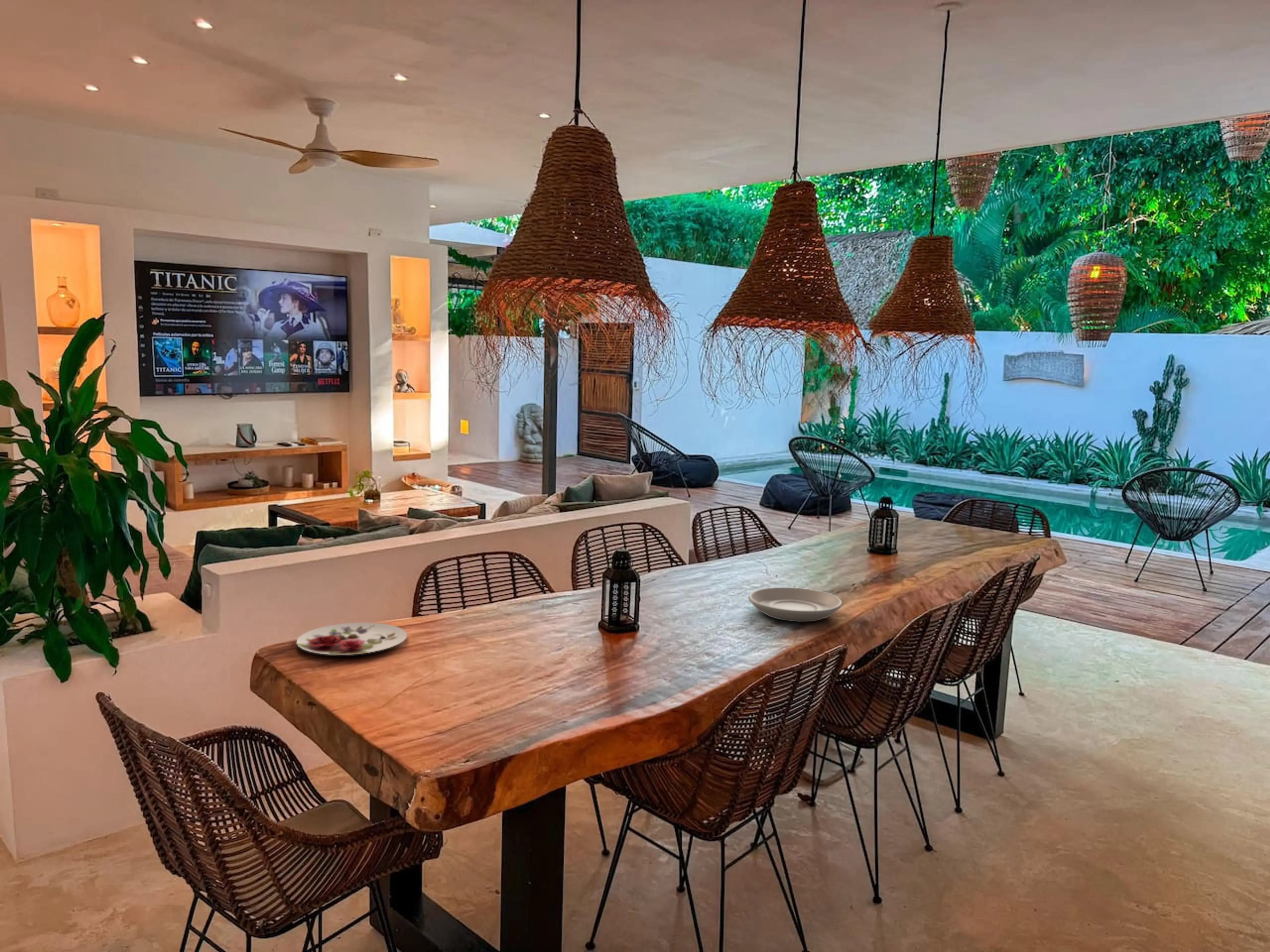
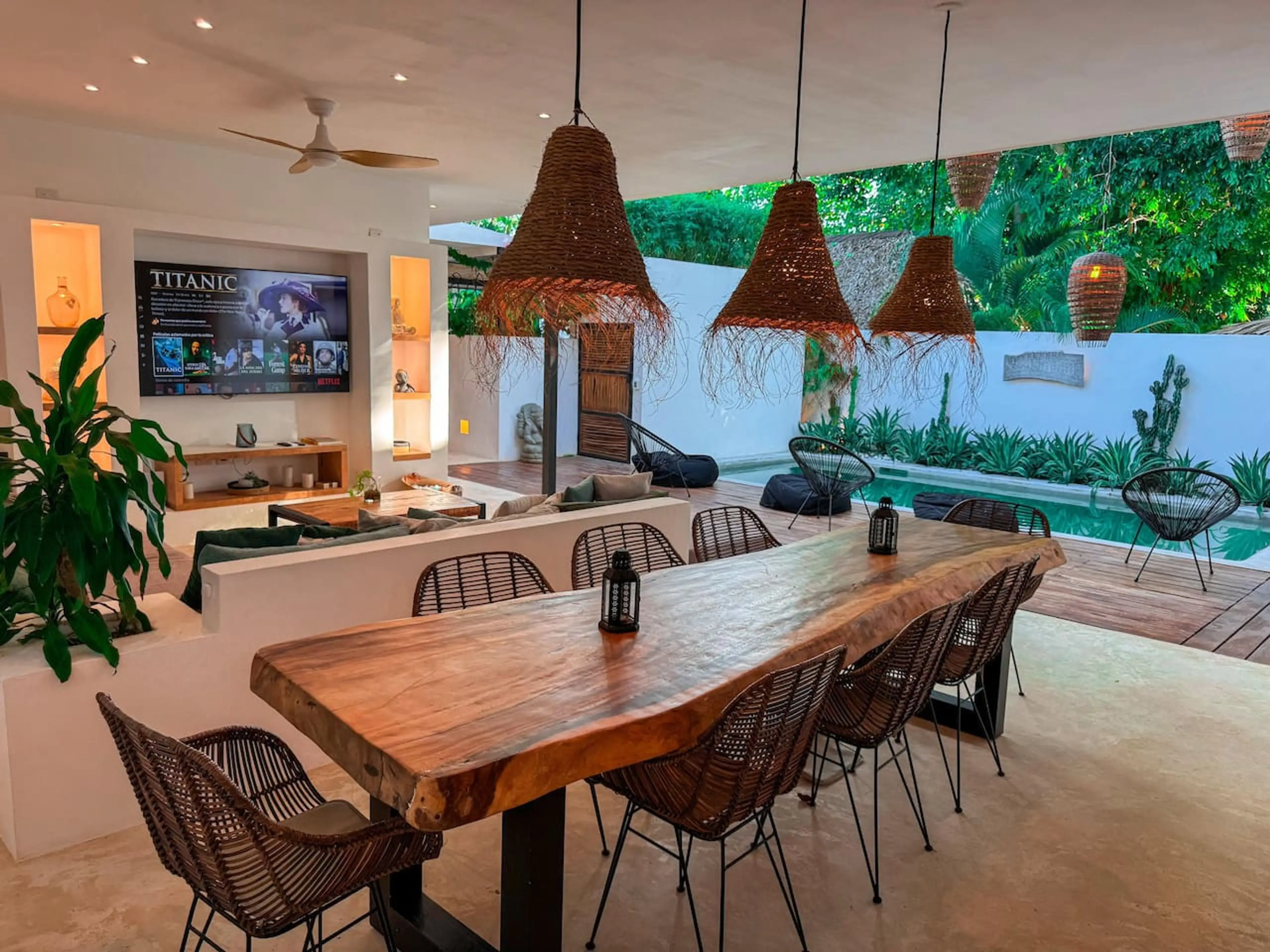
- plate (353, 637)
- plate (794, 606)
